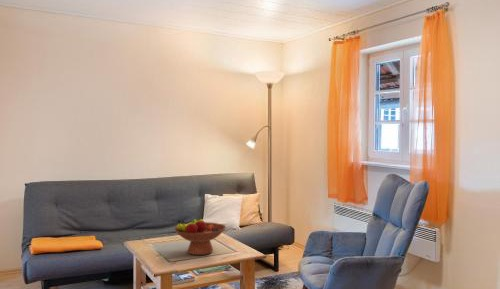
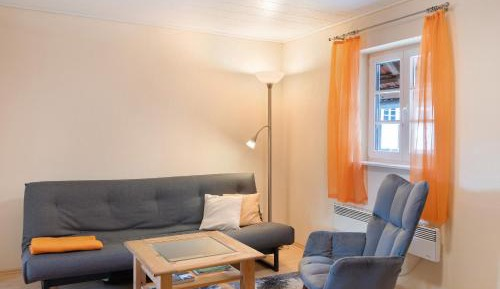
- fruit bowl (200, 235)
